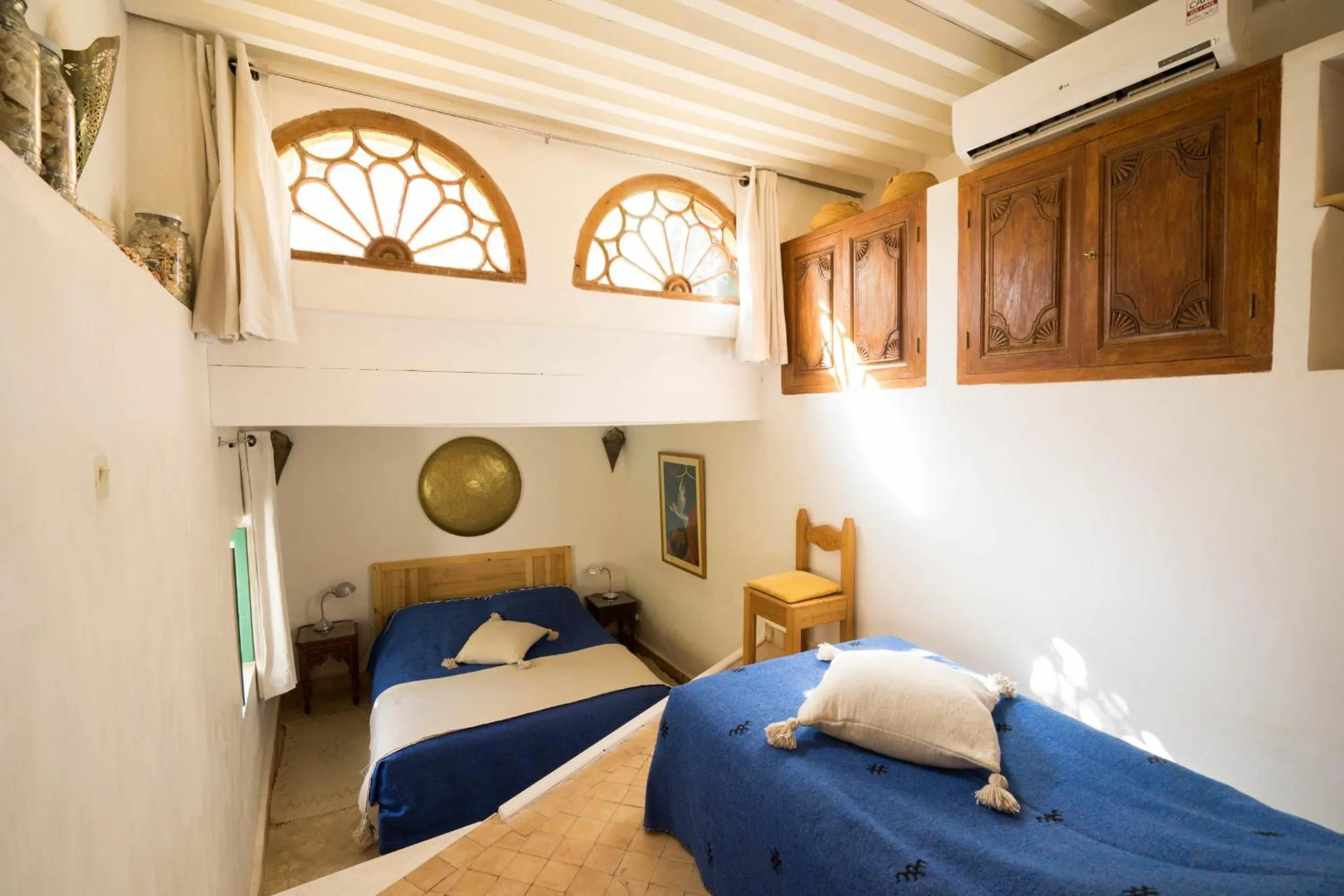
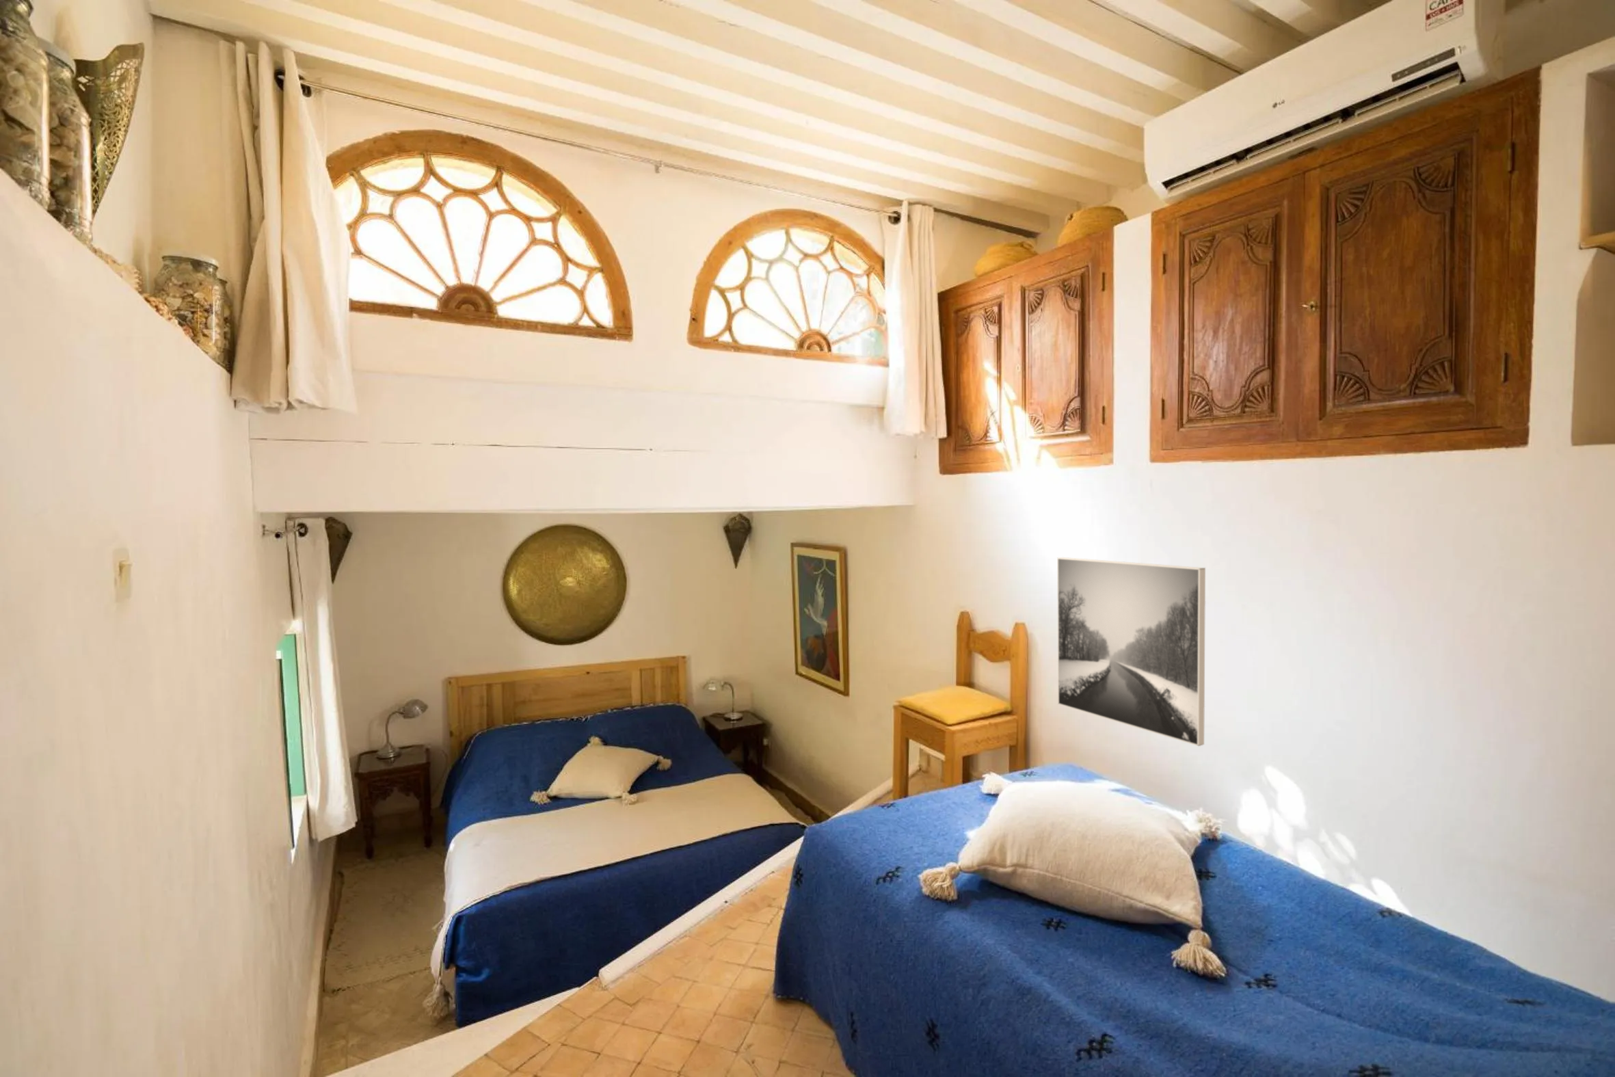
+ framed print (1124, 643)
